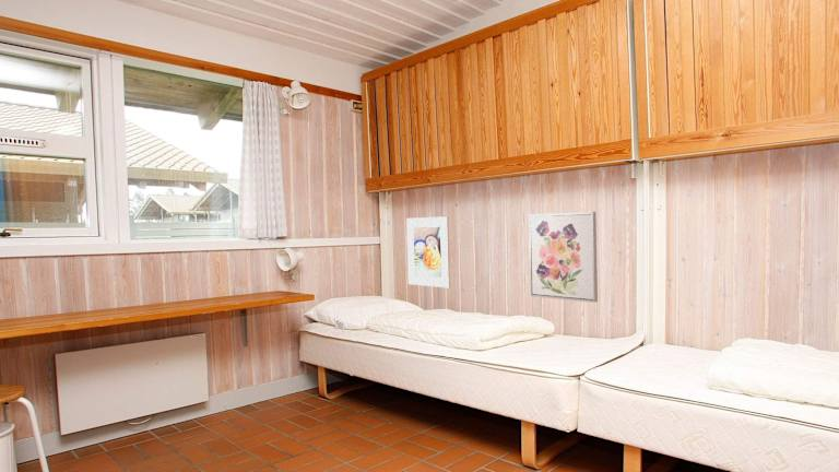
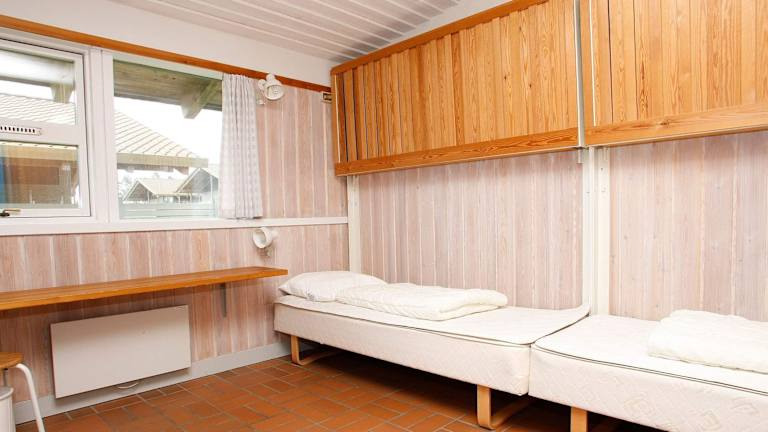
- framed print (427, 251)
- wall art (562, 256)
